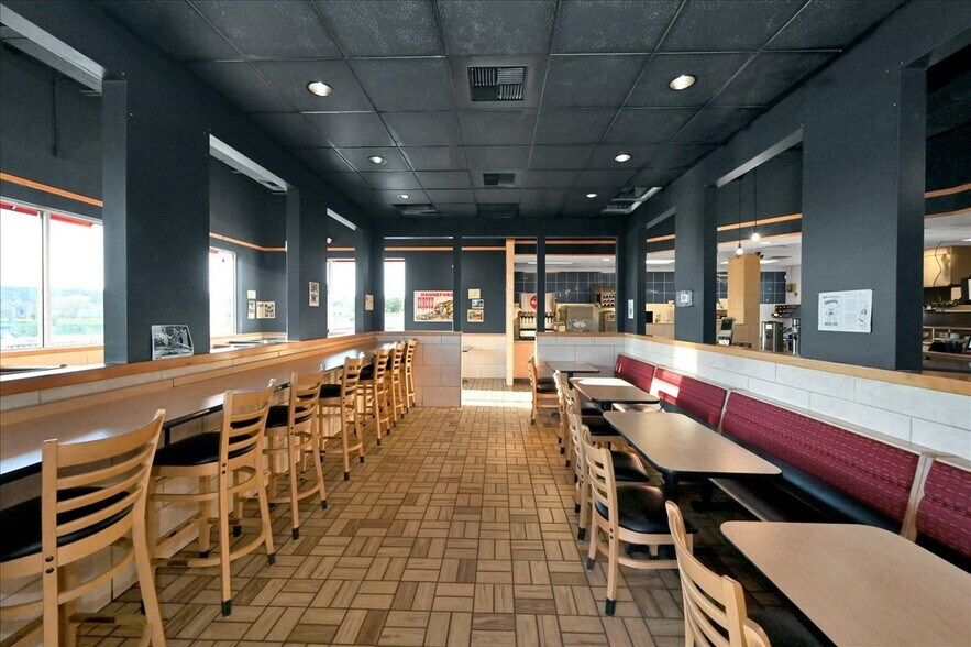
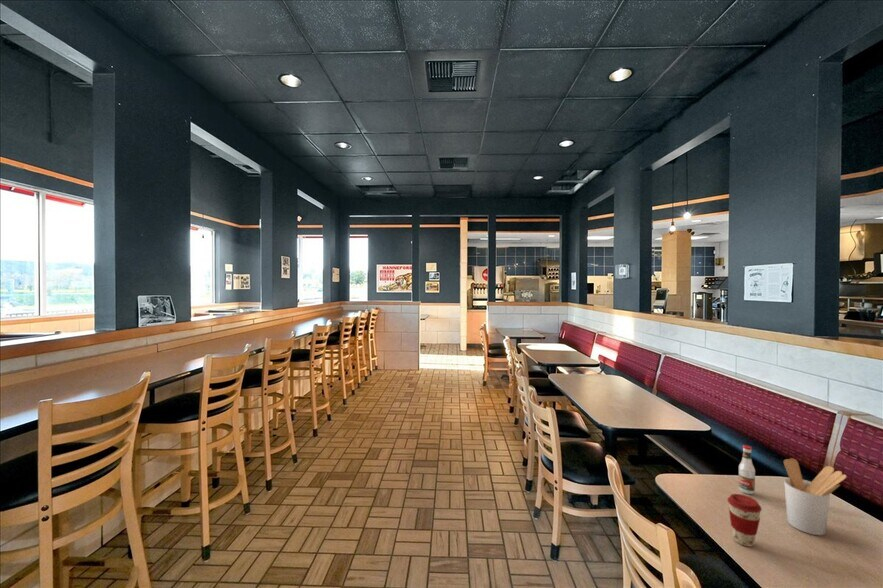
+ coffee cup (743, 520)
+ utensil holder (815, 496)
+ tabasco sauce (746, 469)
